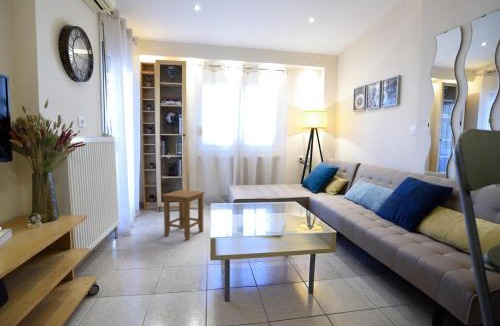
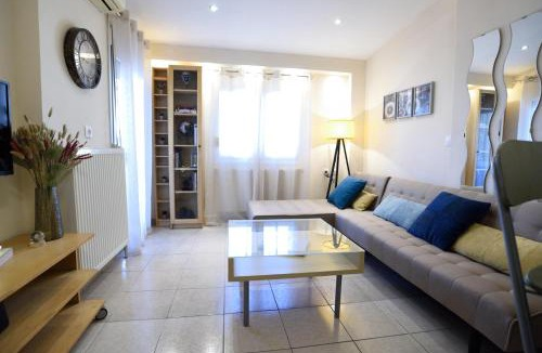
- stool (184, 213)
